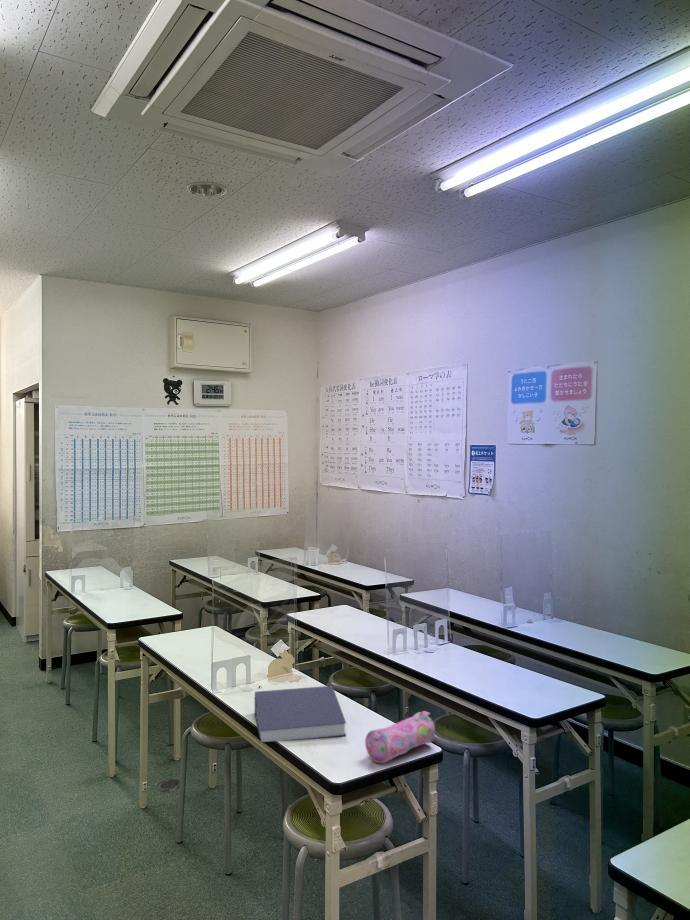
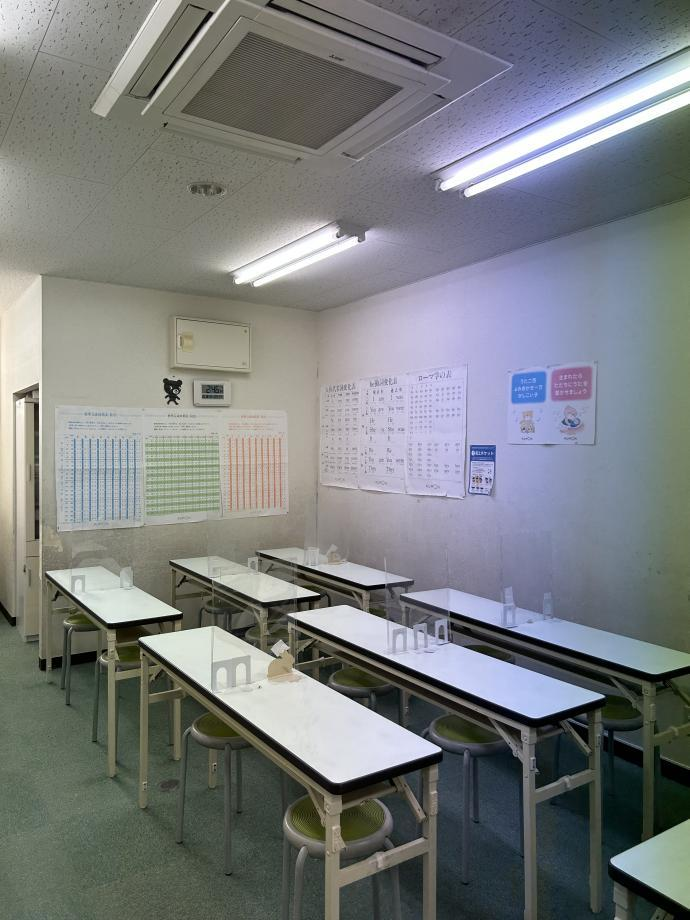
- pencil case (401, 735)
- book (298, 712)
